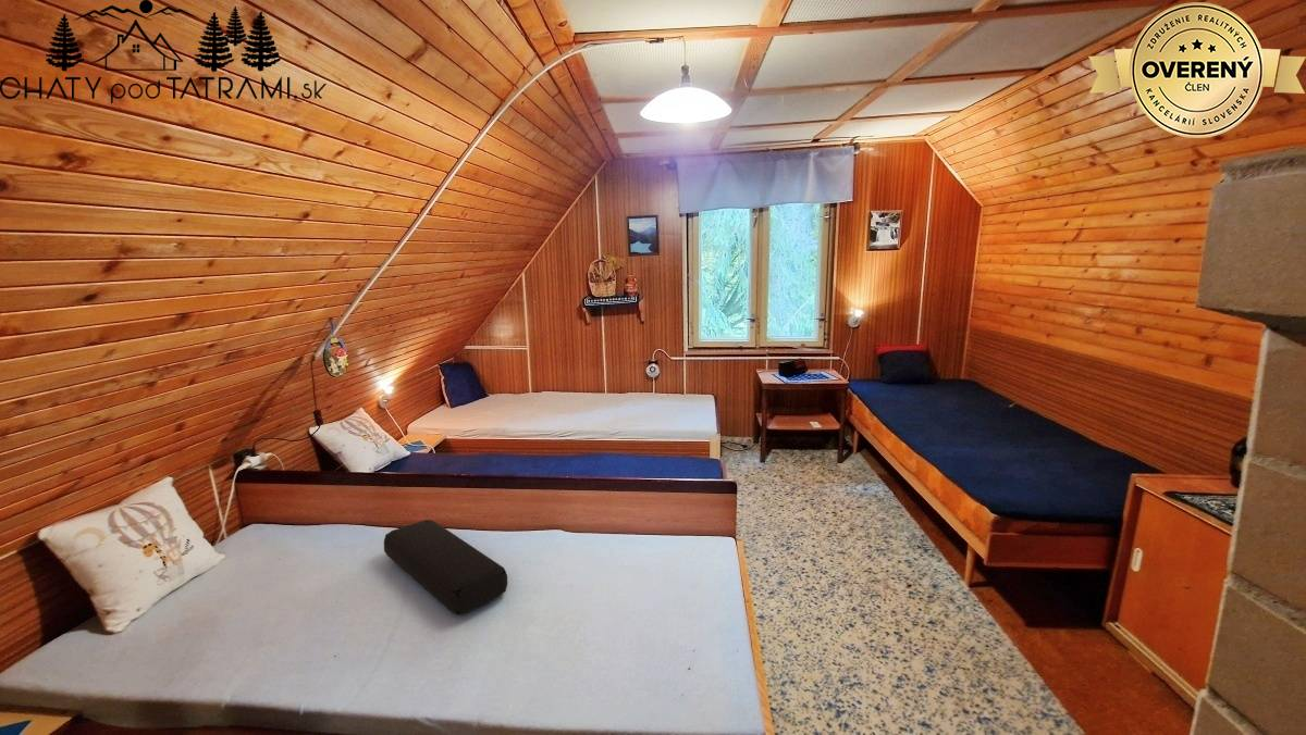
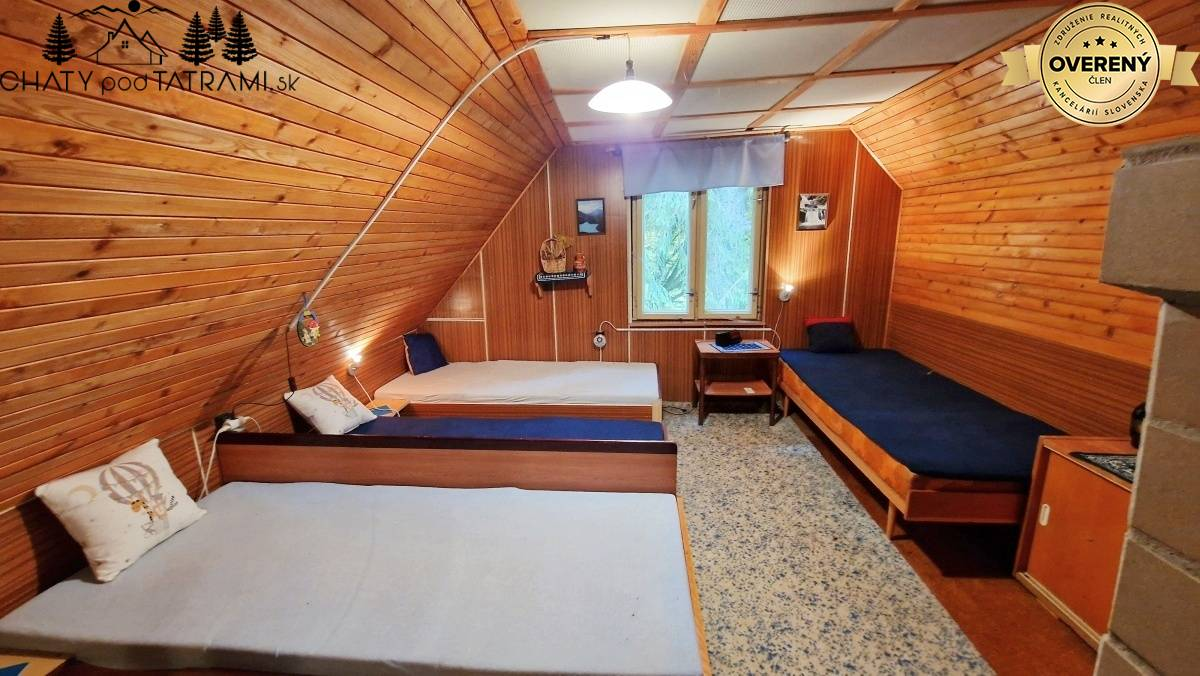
- cushion (442, 561)
